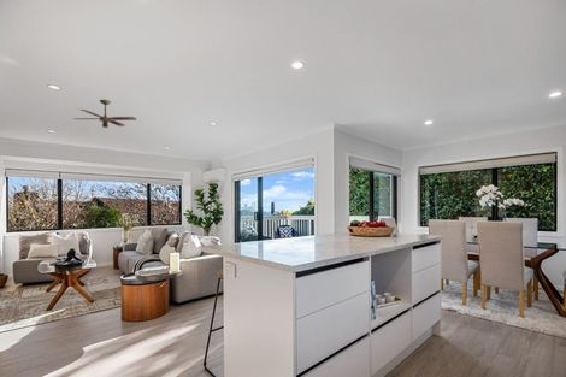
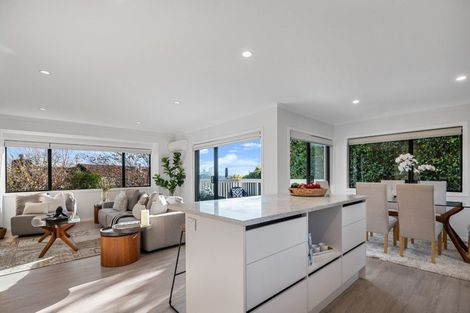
- ceiling fan (105, 113)
